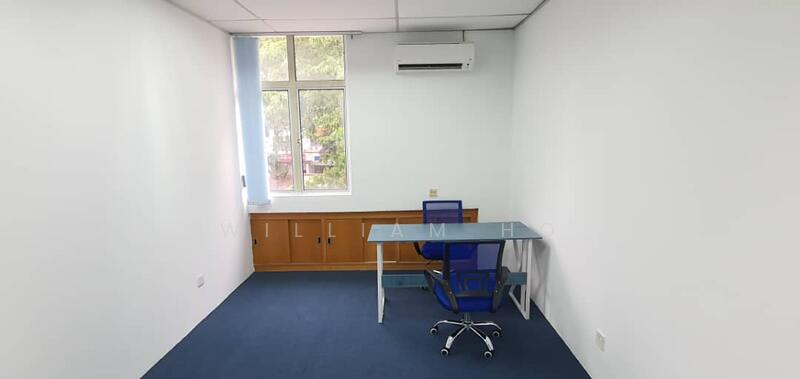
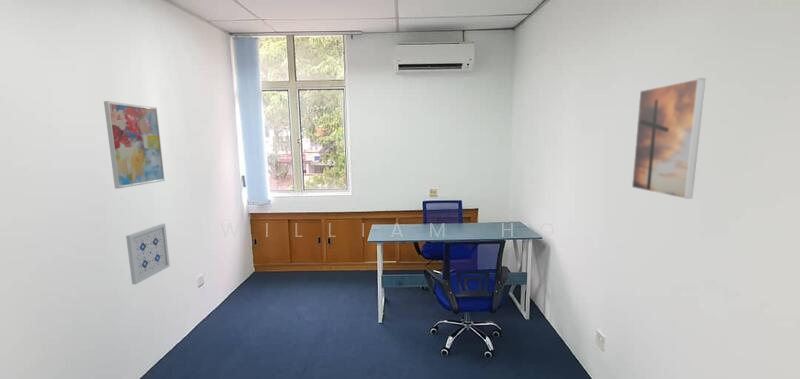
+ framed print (663, 140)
+ wall art (137, 145)
+ wall art (149, 252)
